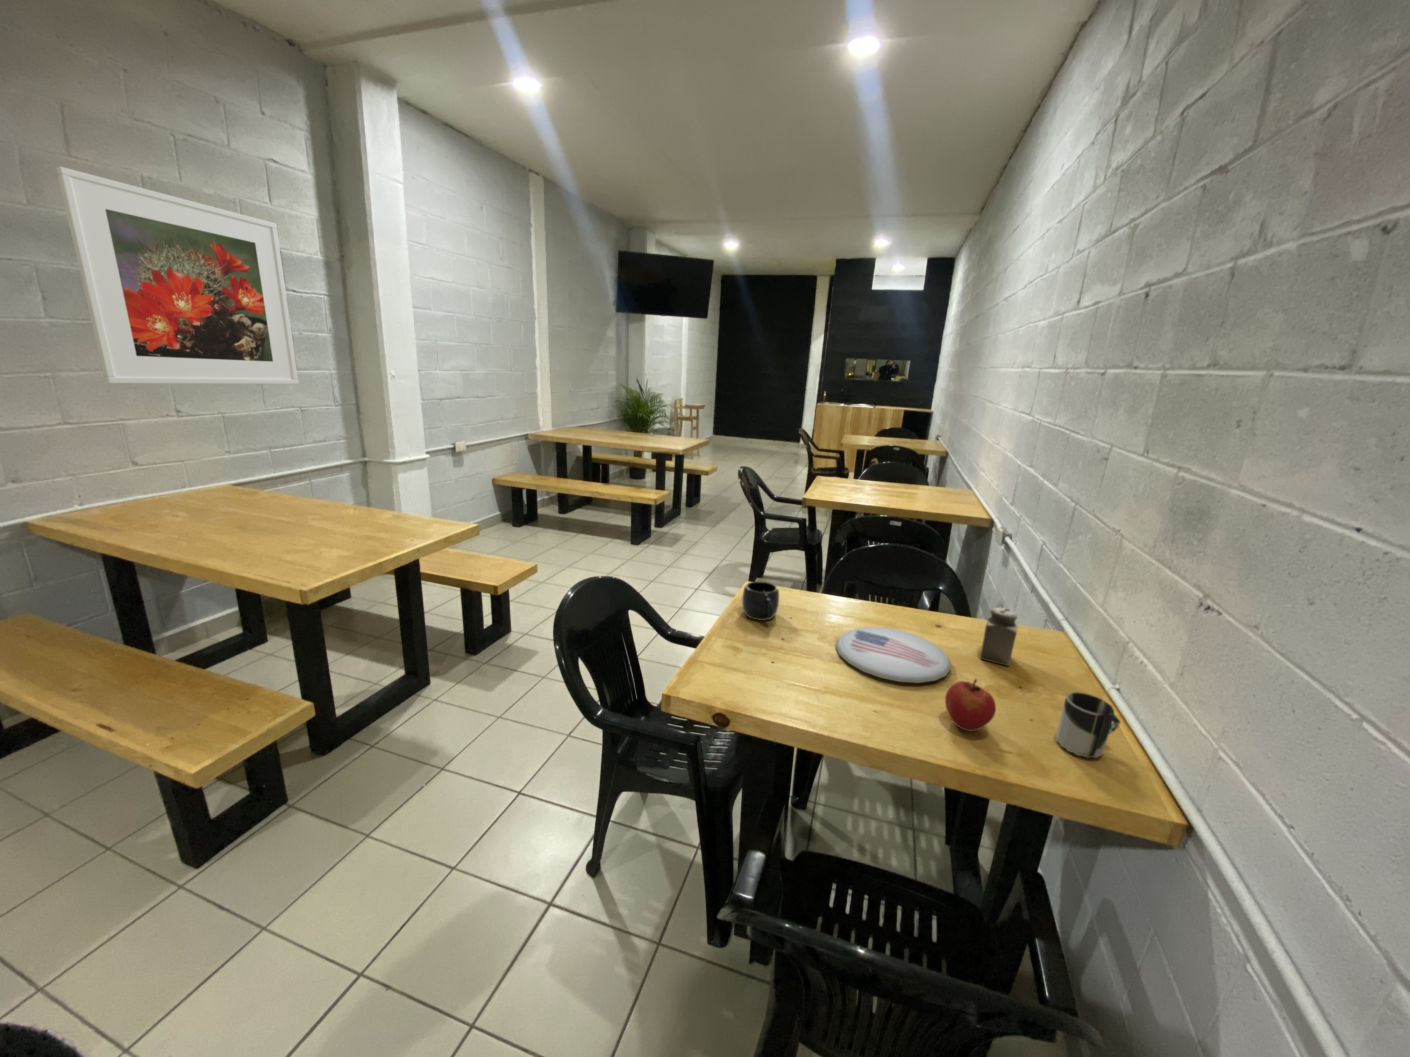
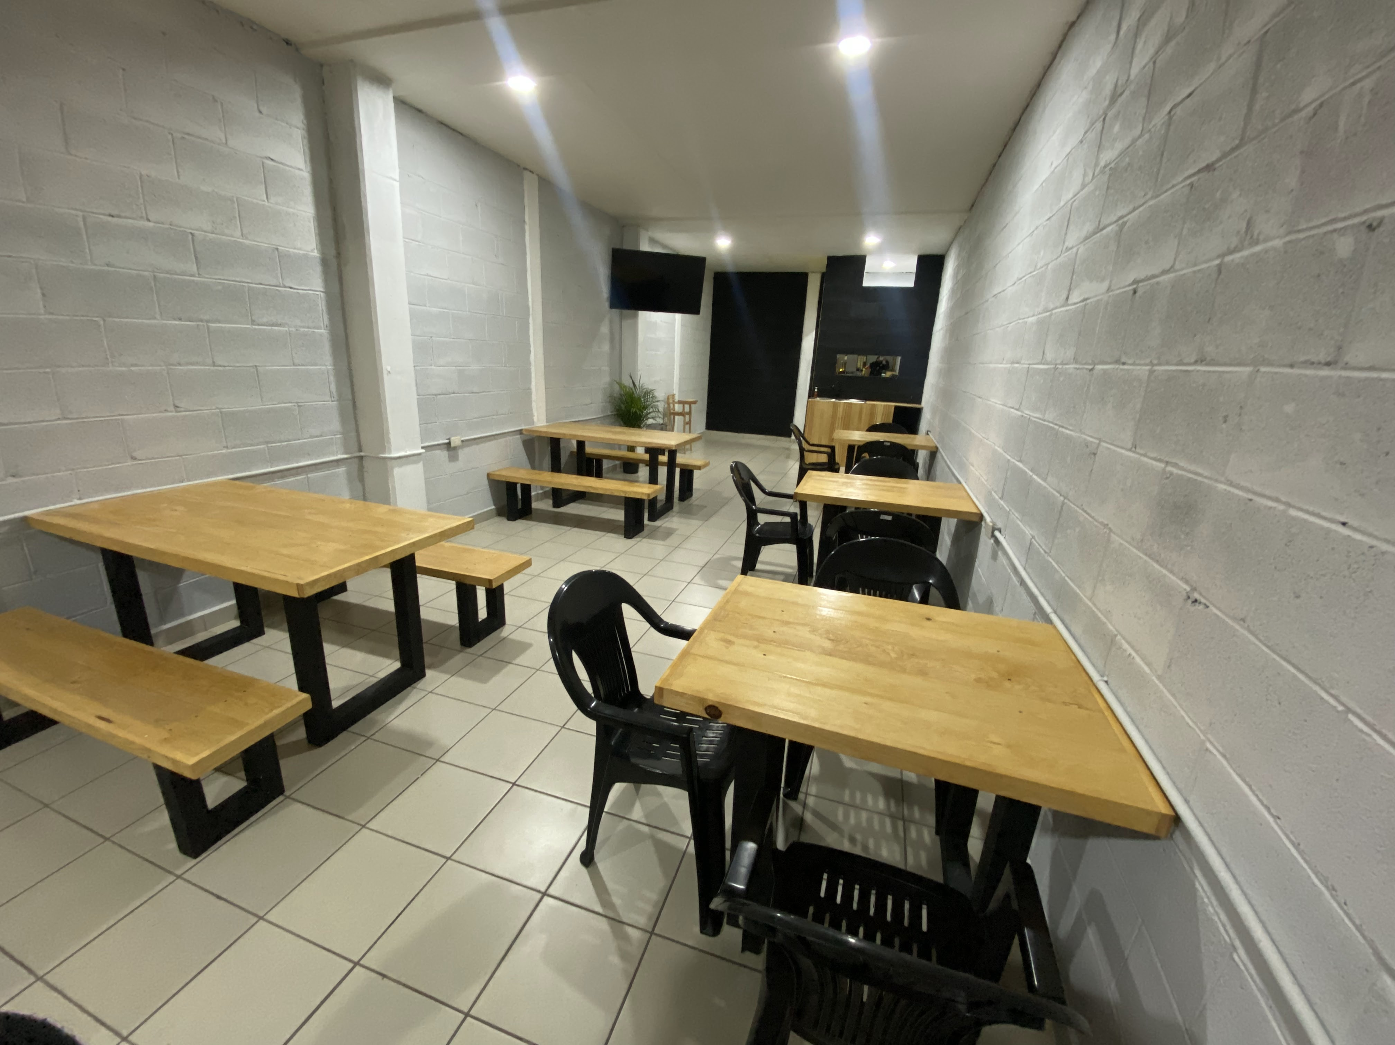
- salt shaker (1000, 634)
- plate (892, 651)
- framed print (199, 295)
- apple (970, 702)
- cup (1091, 725)
- mug (759, 602)
